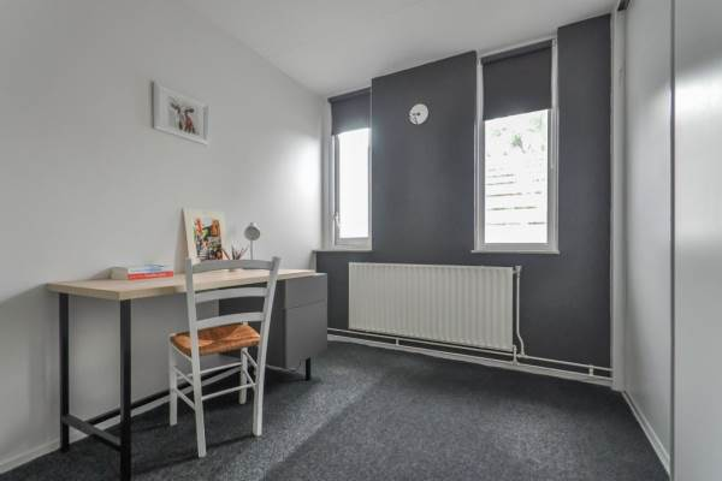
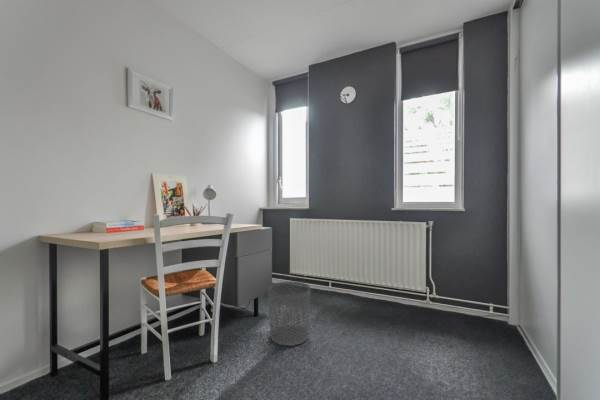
+ waste bin (289, 311)
